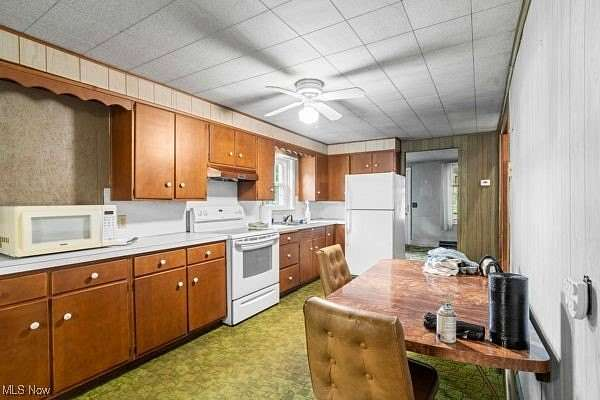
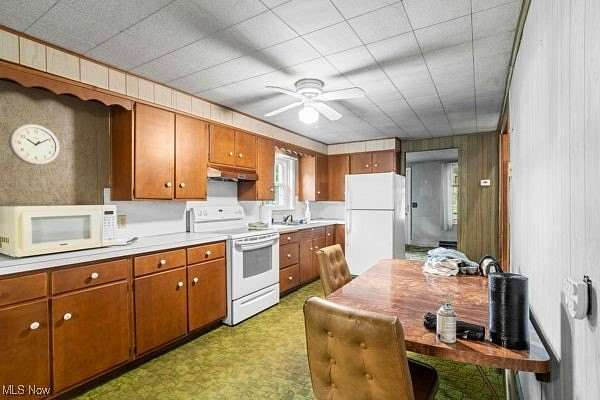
+ wall clock (35, 144)
